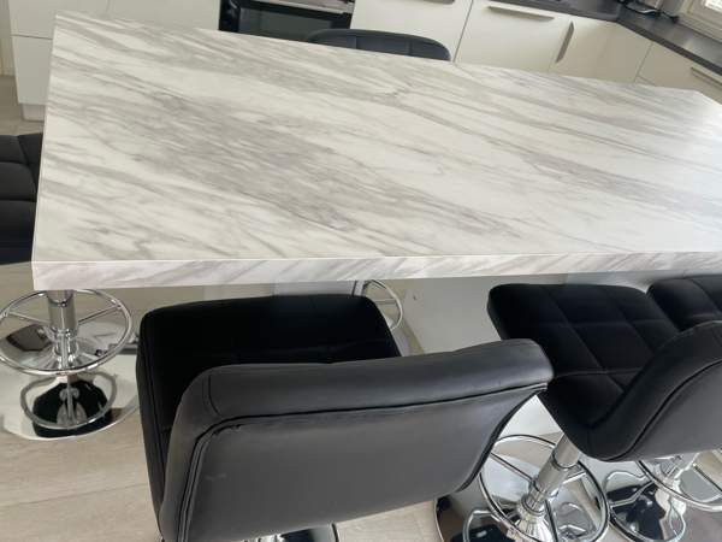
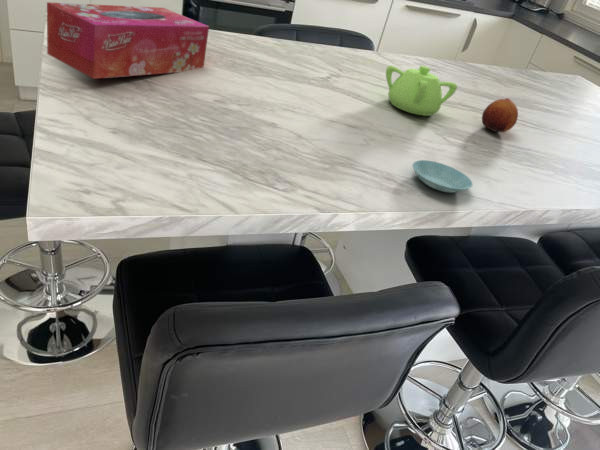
+ tissue box (132, 39)
+ teapot (418, 87)
+ fruit (500, 115)
+ saucer (440, 179)
